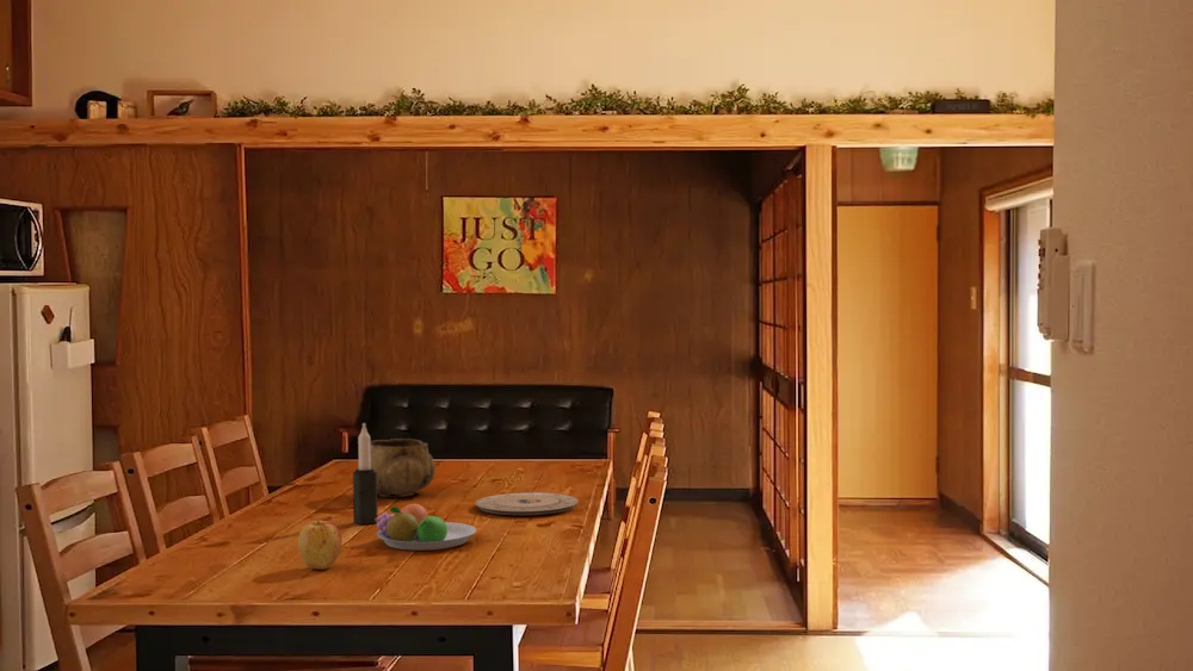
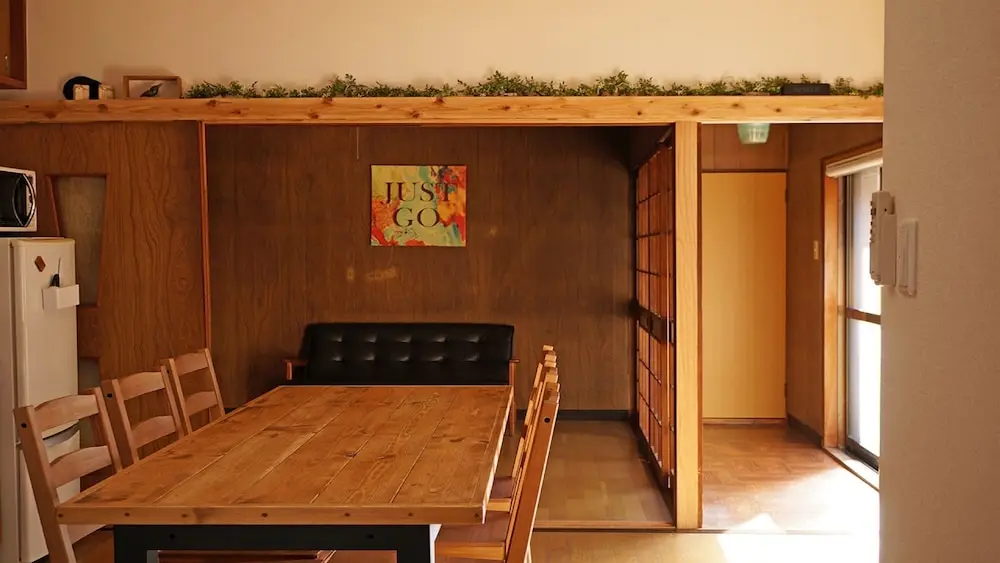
- candle (364, 472)
- fruit bowl (425, 522)
- plate (526, 503)
- decorative bowl (396, 468)
- apple (320, 543)
